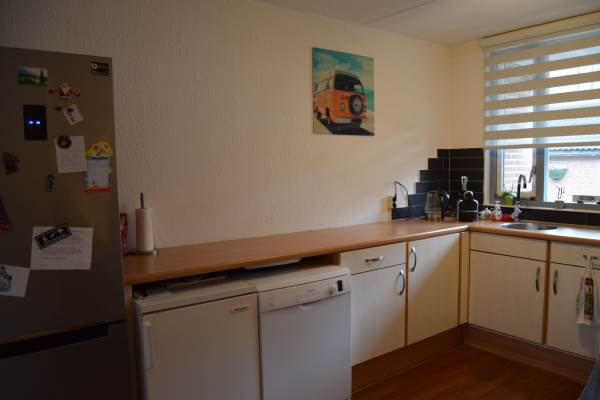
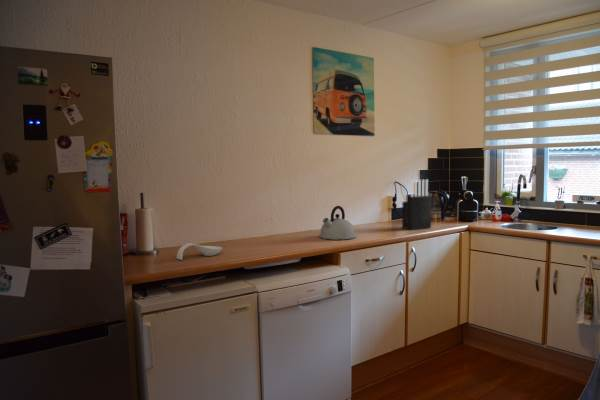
+ spoon rest (200, 249)
+ knife block (415, 203)
+ kettle (336, 221)
